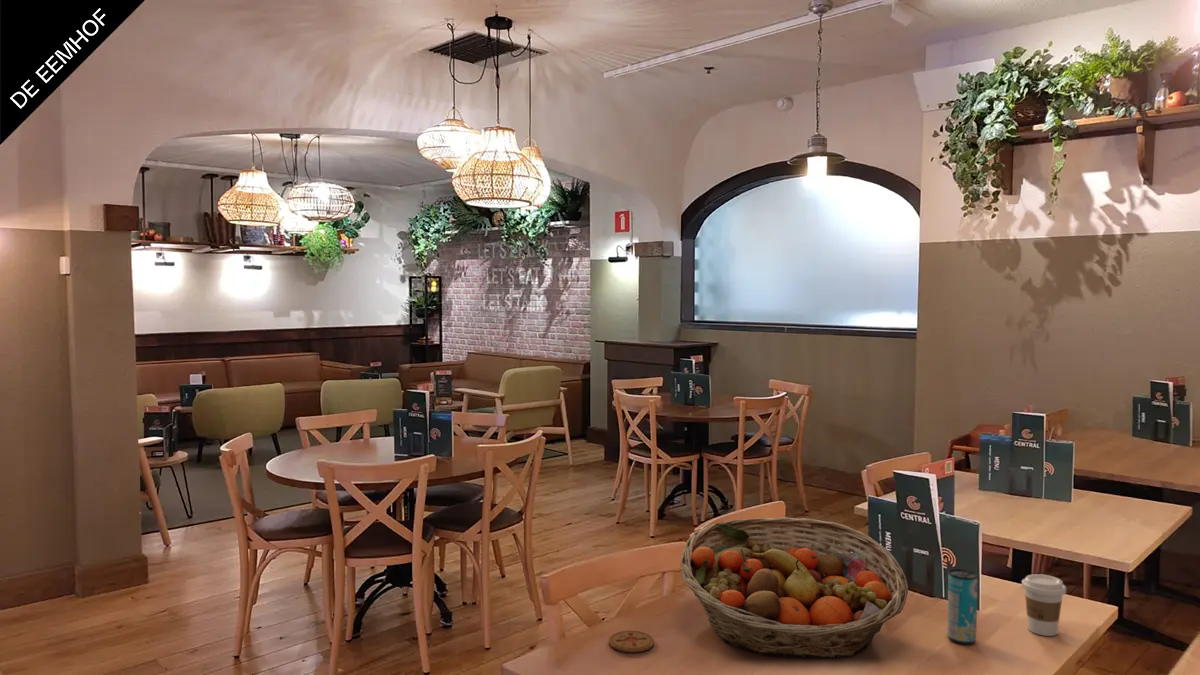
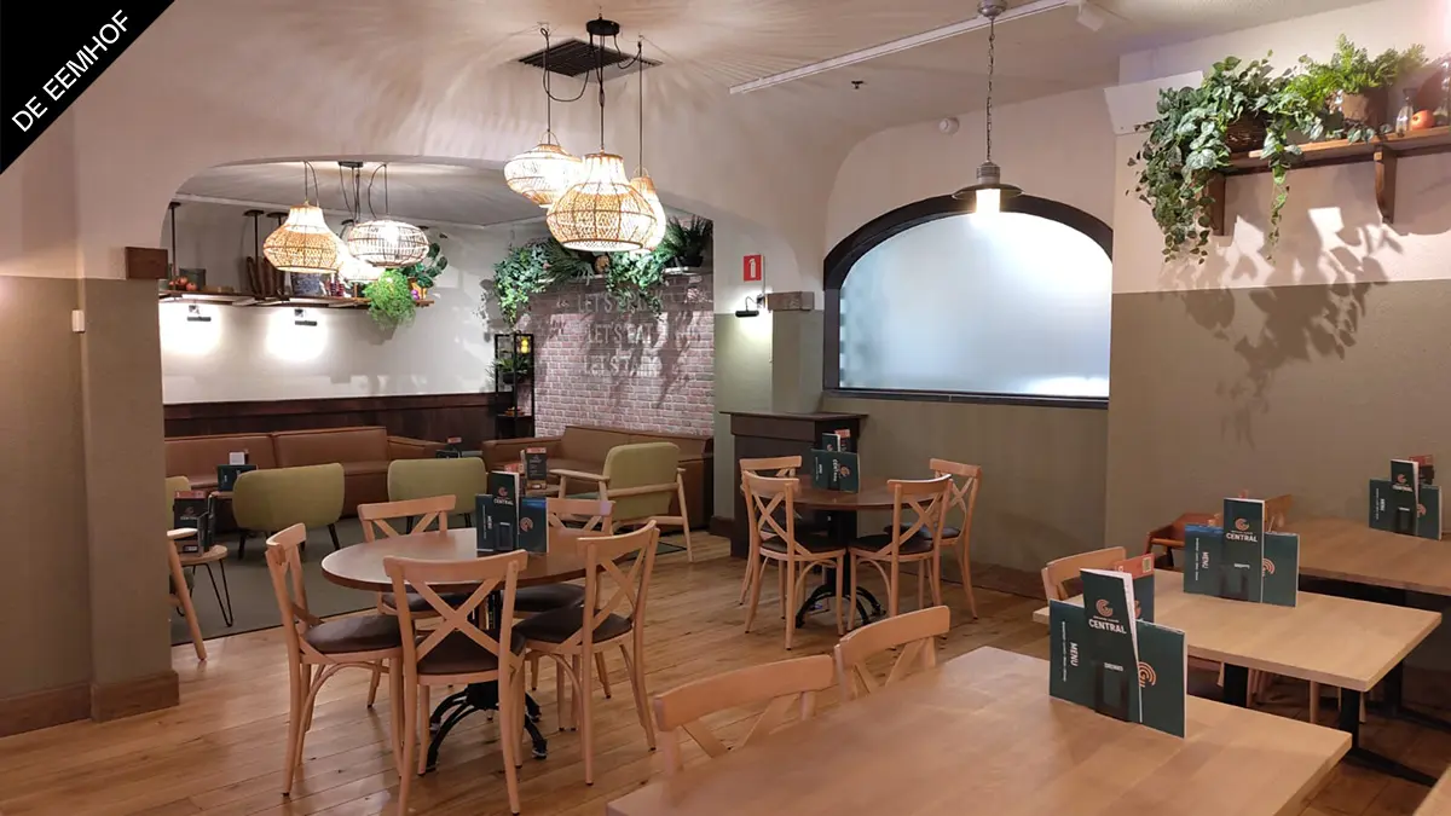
- fruit basket (790, 583)
- coaster (631, 641)
- beverage can (962, 606)
- coffee cup (1043, 604)
